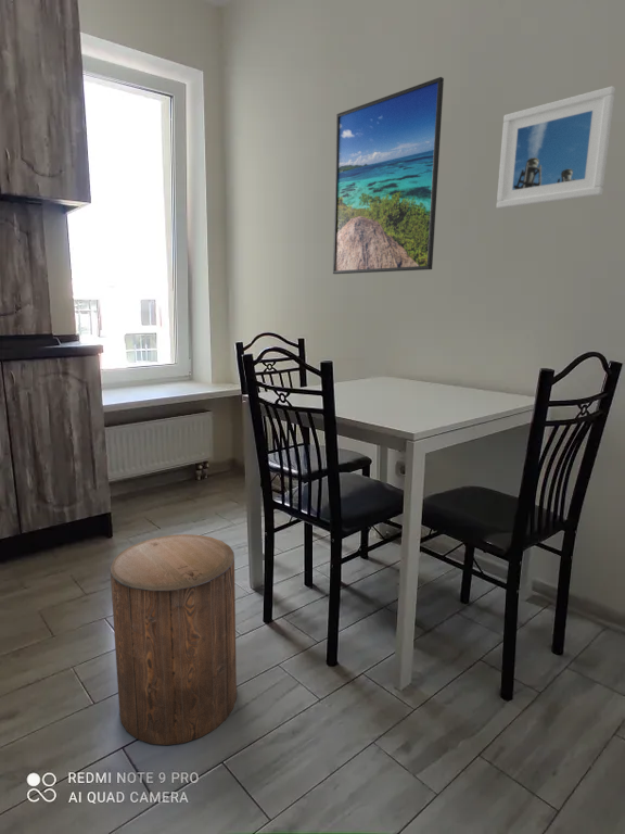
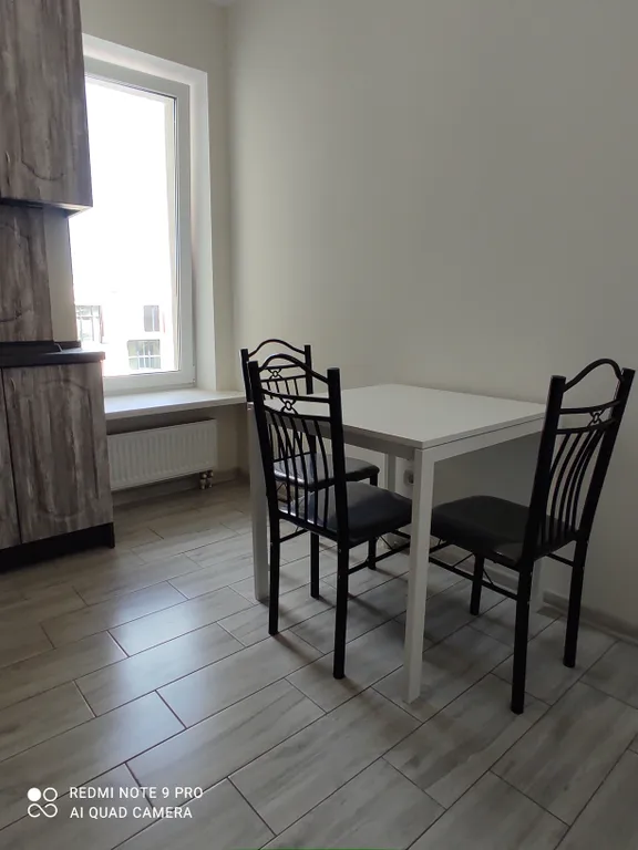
- stool (177, 631)
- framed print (381, 187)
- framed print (550, 153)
